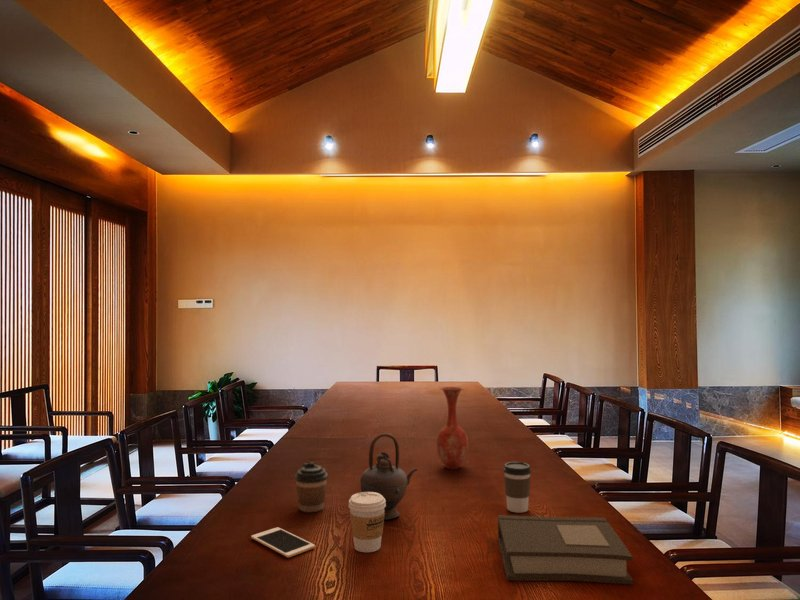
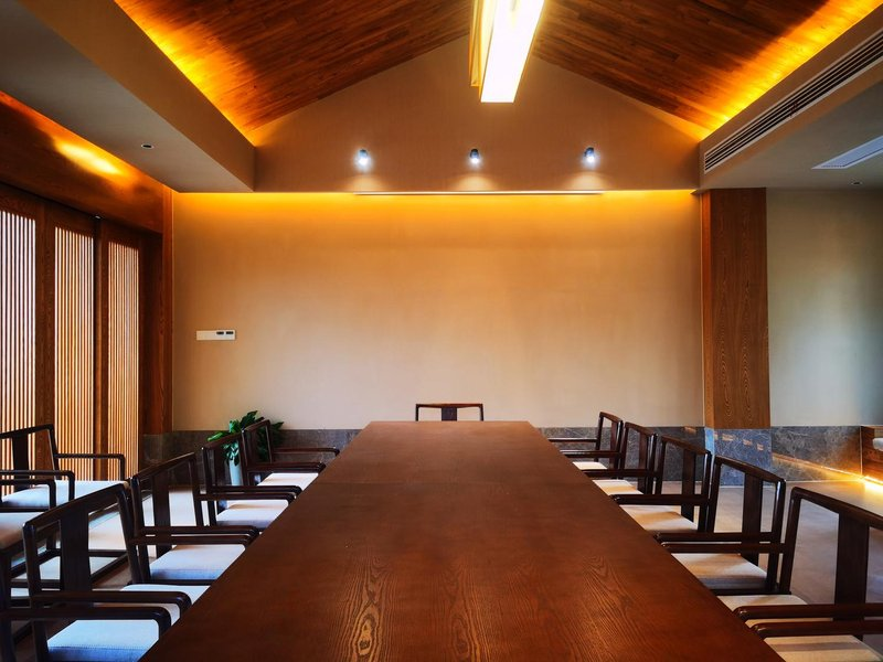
- cell phone (282, 541)
- book (559, 545)
- coffee cup (311, 486)
- vase (452, 428)
- coffee cup (517, 487)
- teapot (389, 474)
- coffee cup (367, 521)
